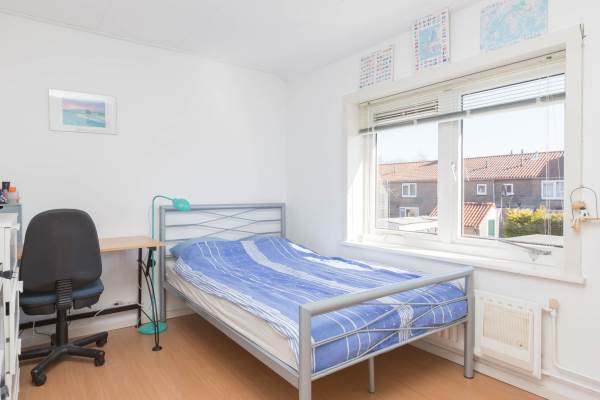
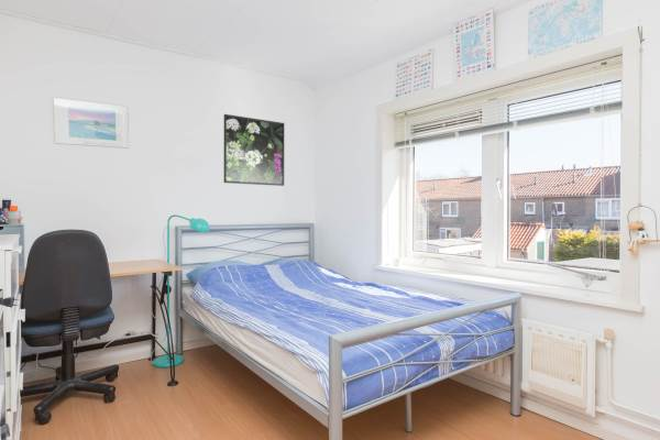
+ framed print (255, 151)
